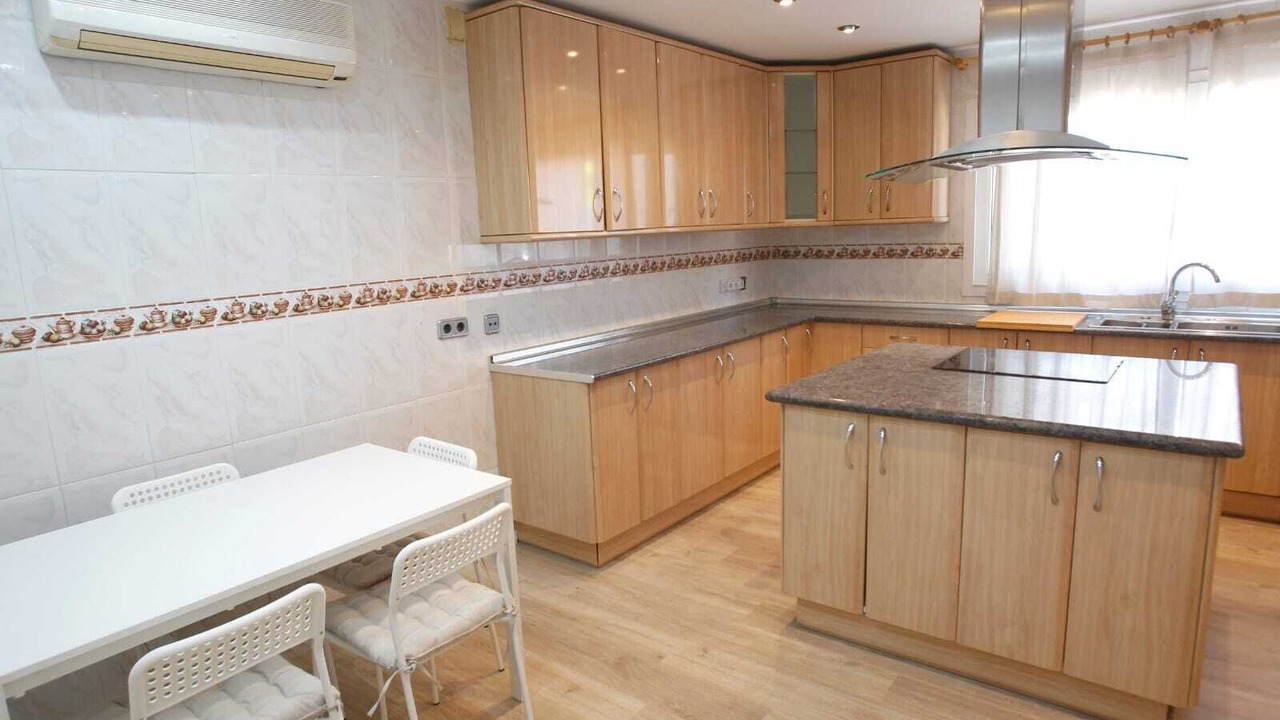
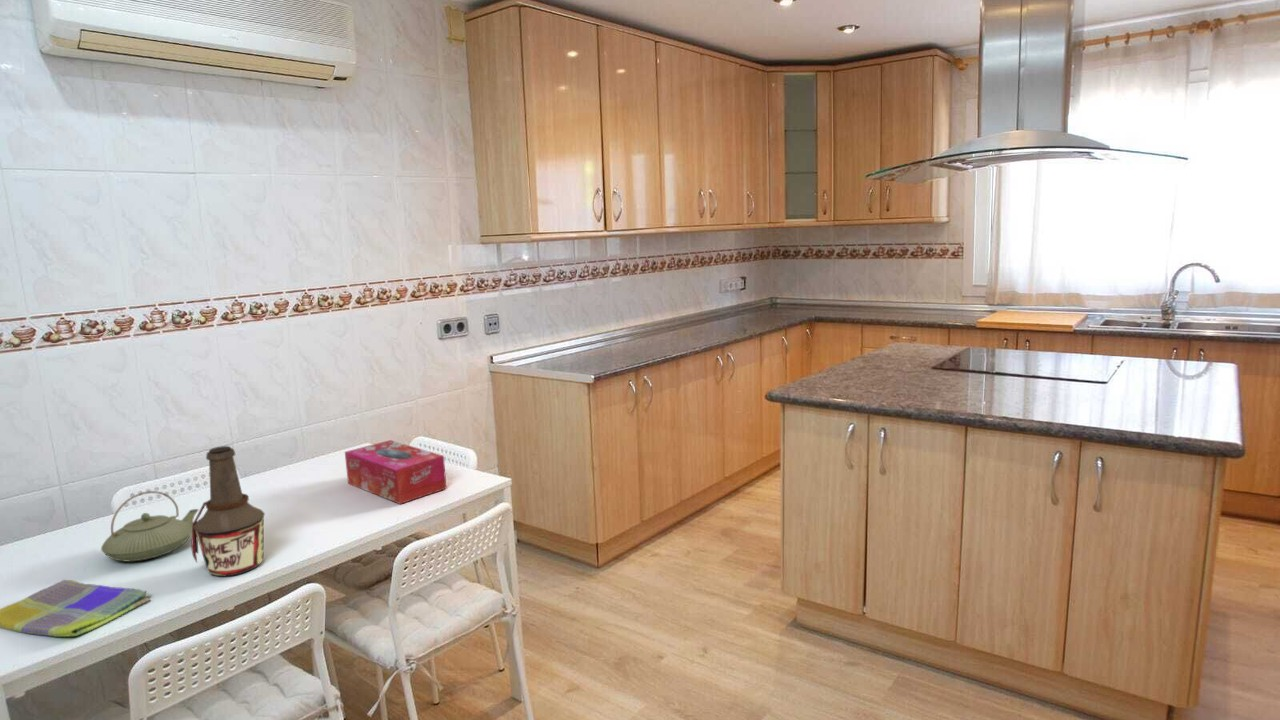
+ dish towel (69, 607)
+ tissue box (394, 470)
+ bottle (224, 508)
+ teapot (151, 520)
